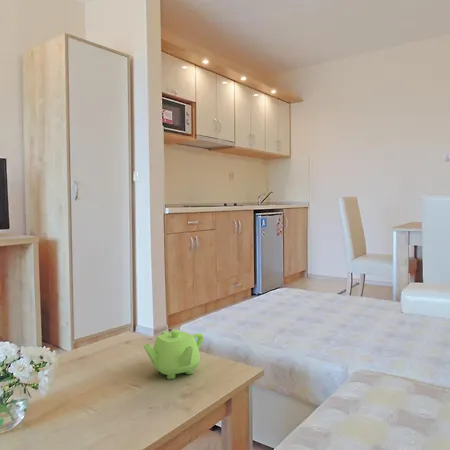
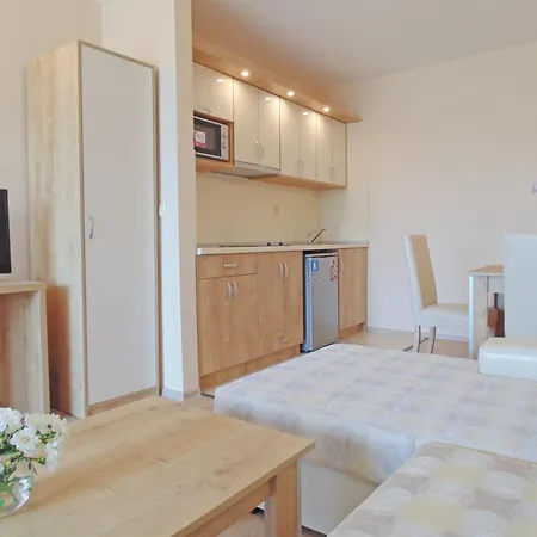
- teapot (175, 351)
